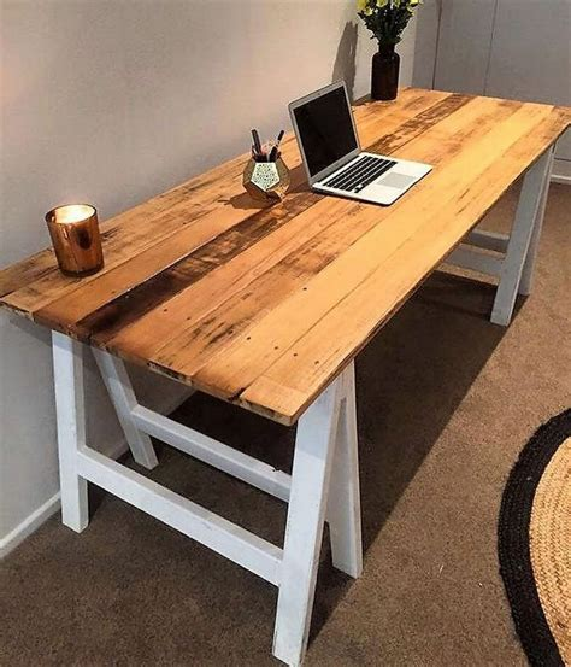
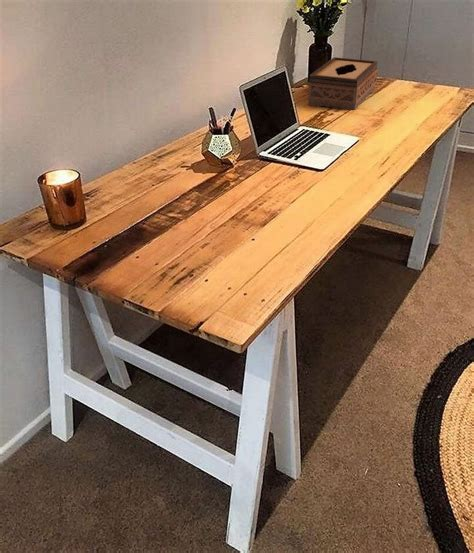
+ tissue box (343, 82)
